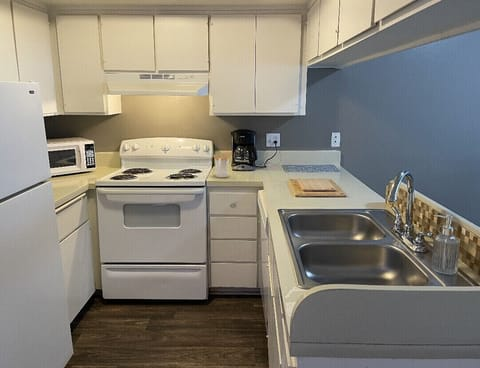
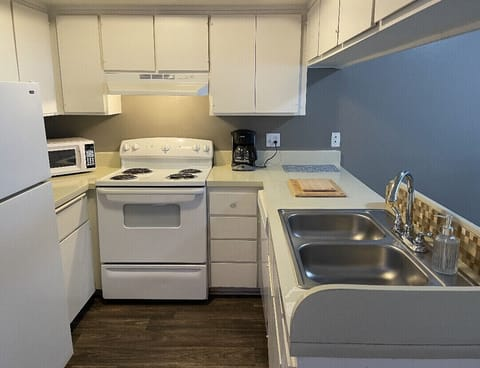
- utensil holder (223, 164)
